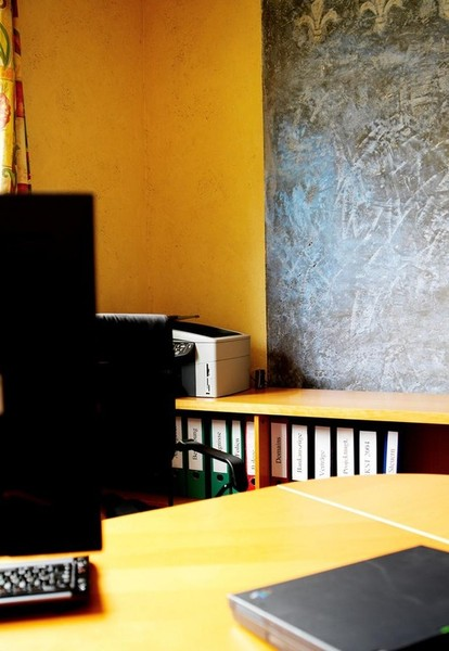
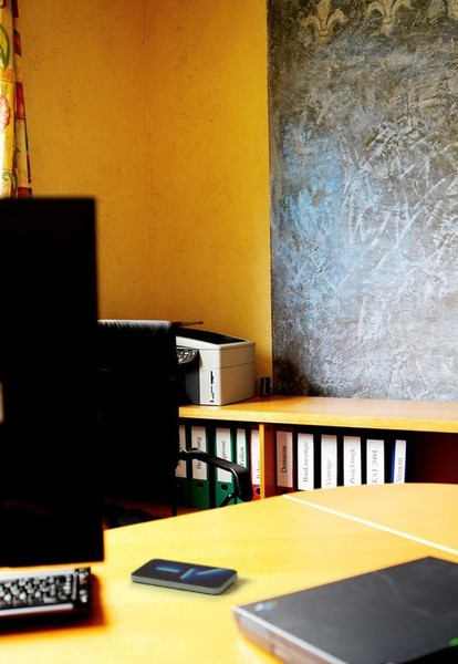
+ smartphone (184, 574)
